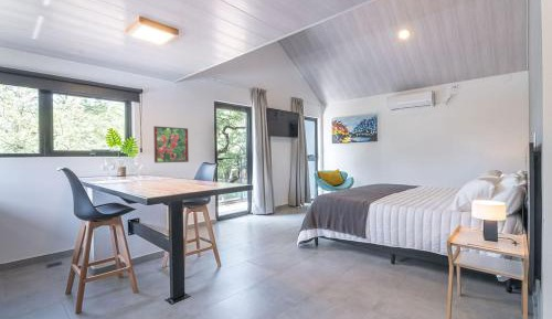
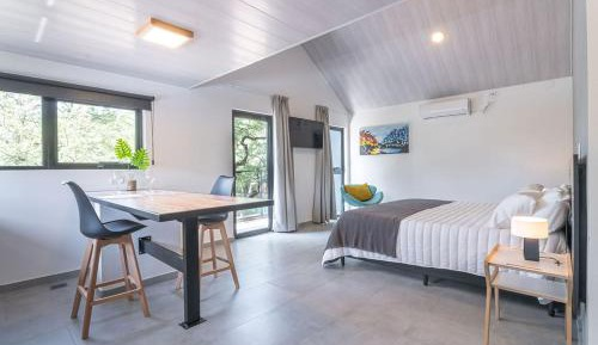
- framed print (171, 145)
